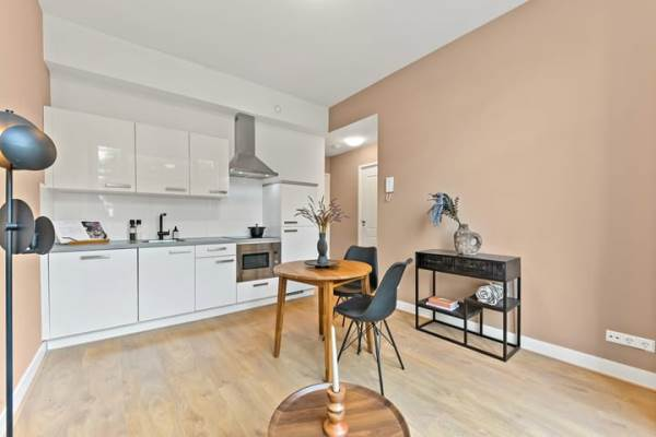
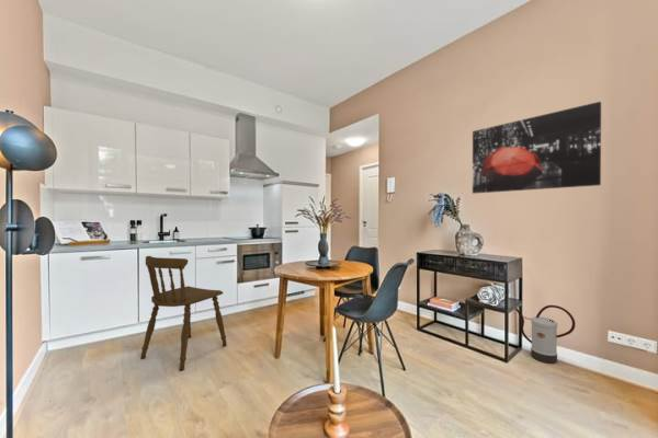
+ dining chair (185, 302)
+ wall art (526, 154)
+ watering can (543, 330)
